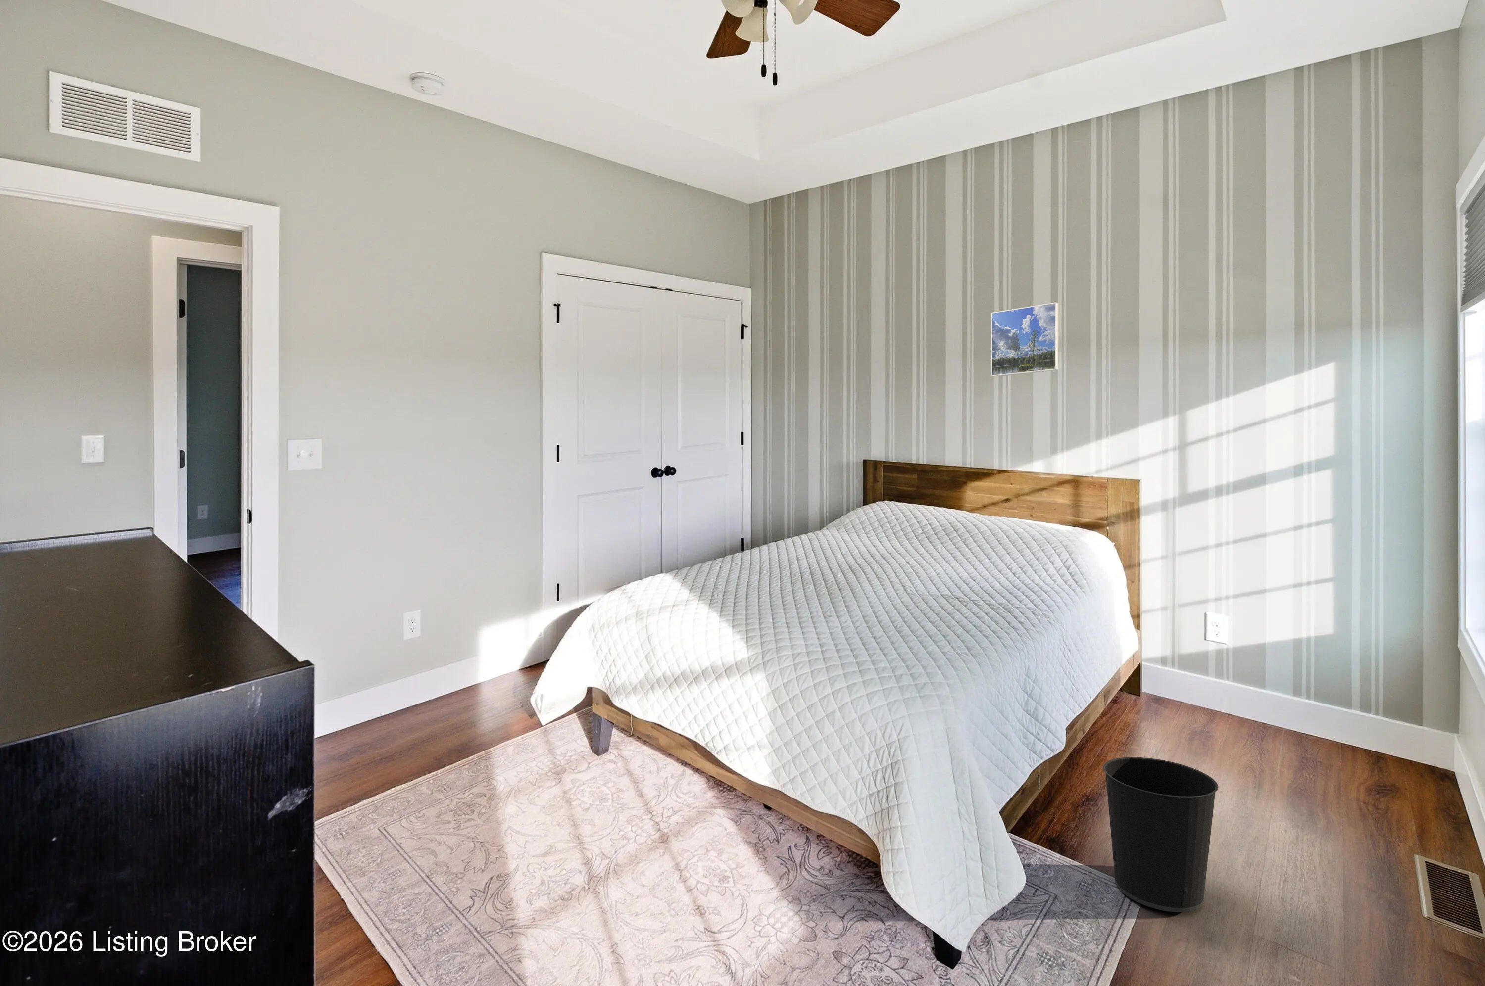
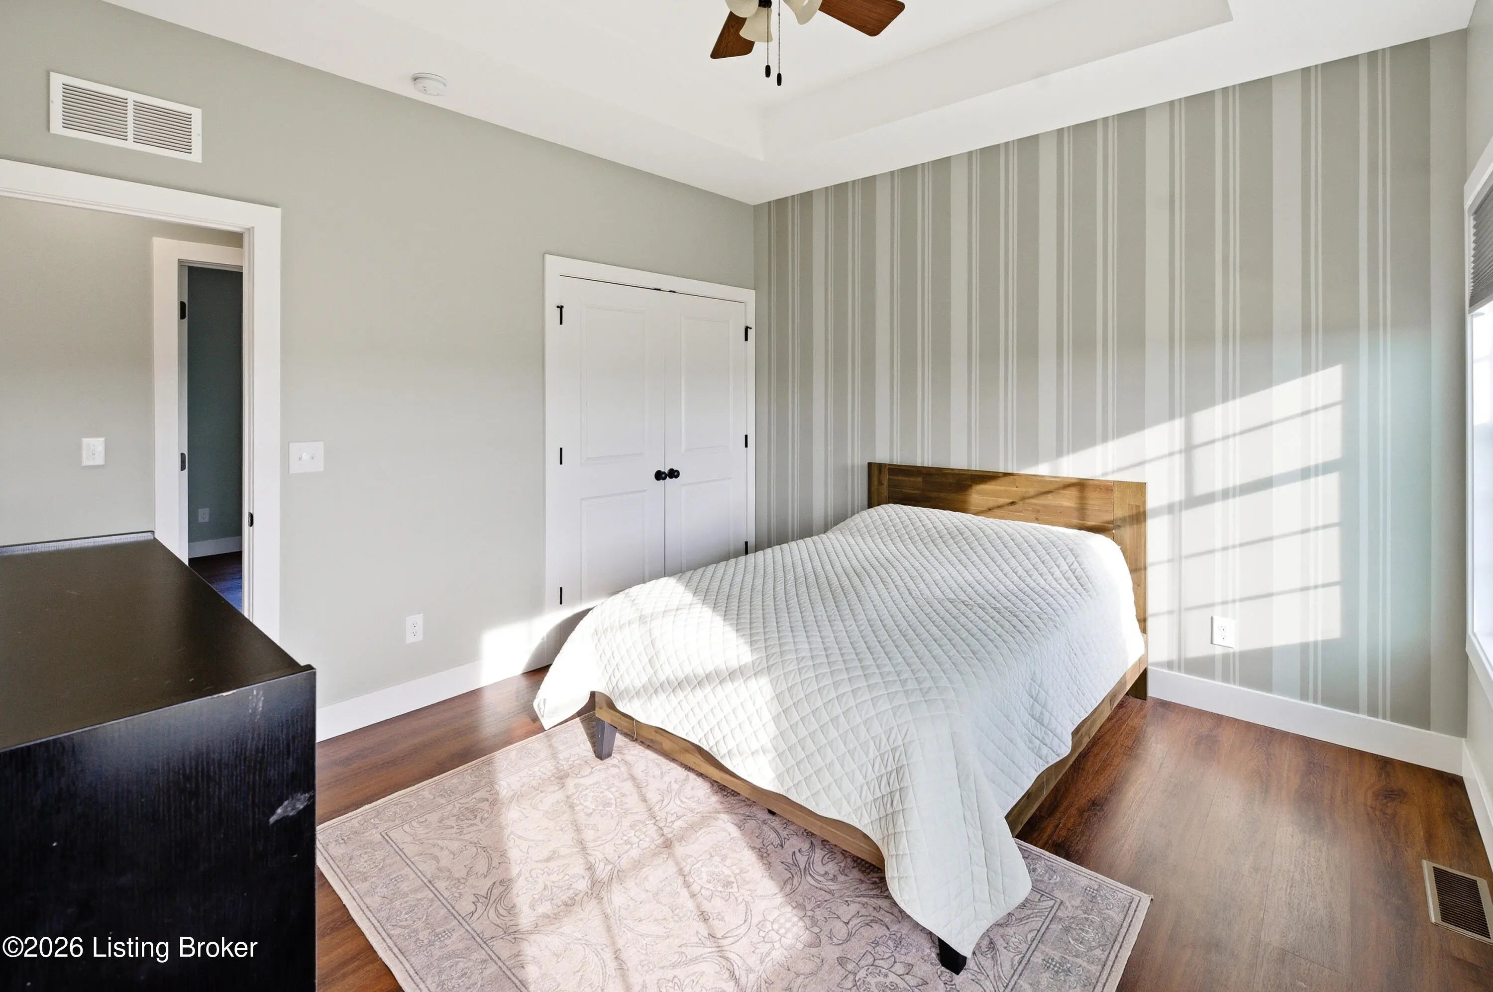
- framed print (1024, 340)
- wastebasket (1158, 833)
